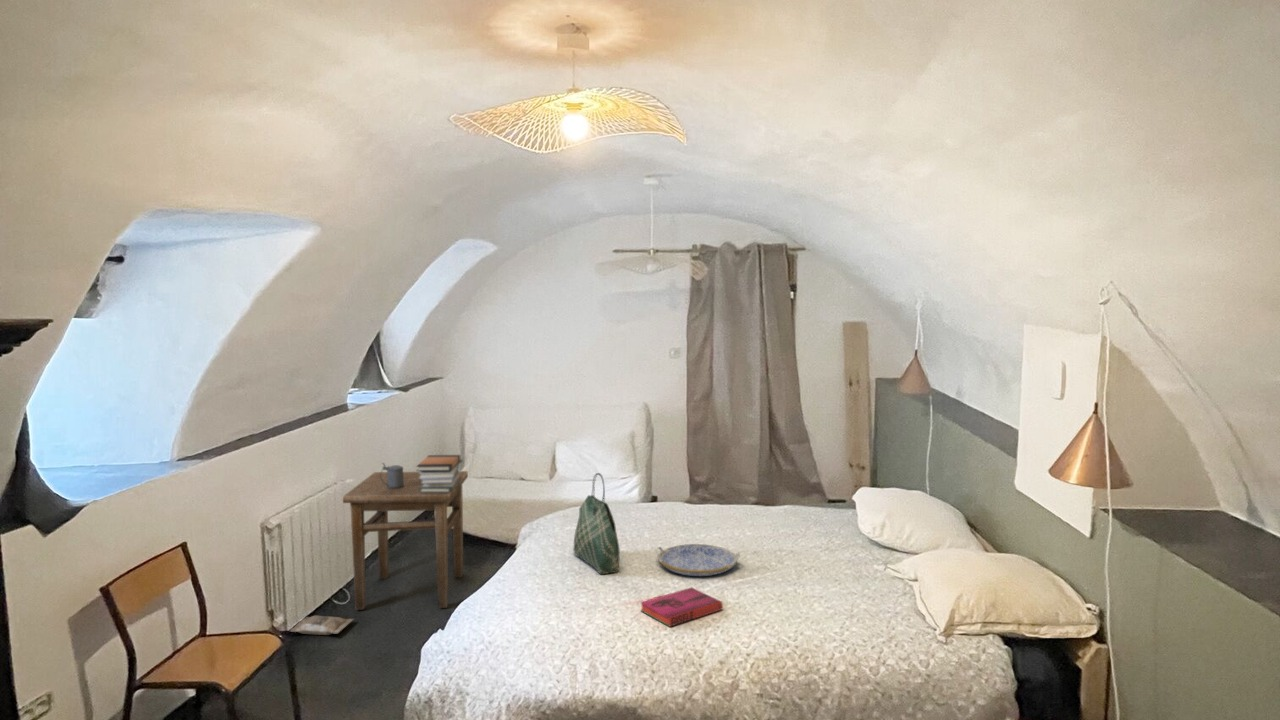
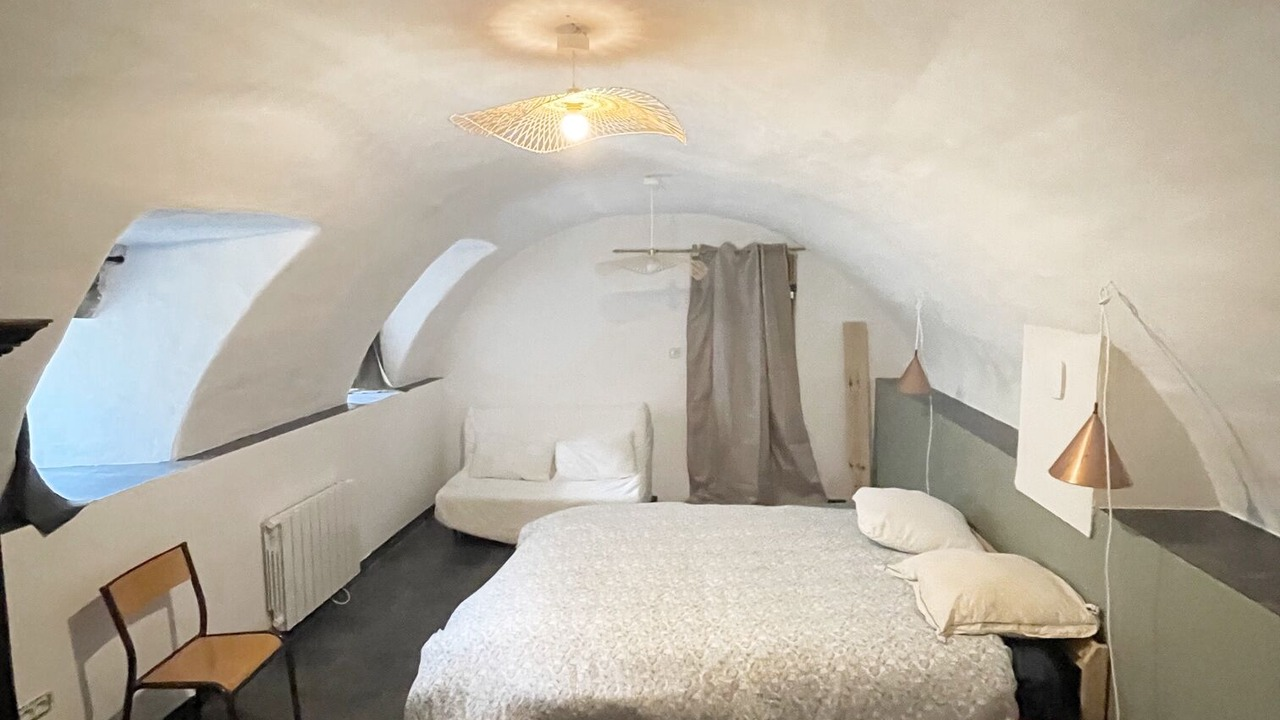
- beer stein (392, 474)
- bag (321, 625)
- hardback book (681, 606)
- serving tray (697, 558)
- side table (410, 529)
- book stack (440, 472)
- tote bag (595, 518)
